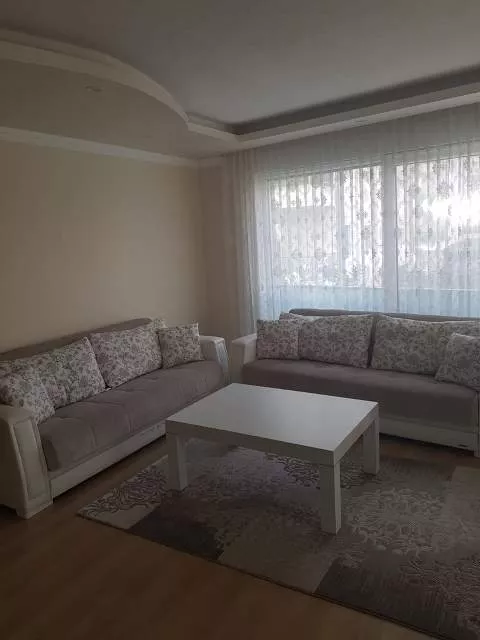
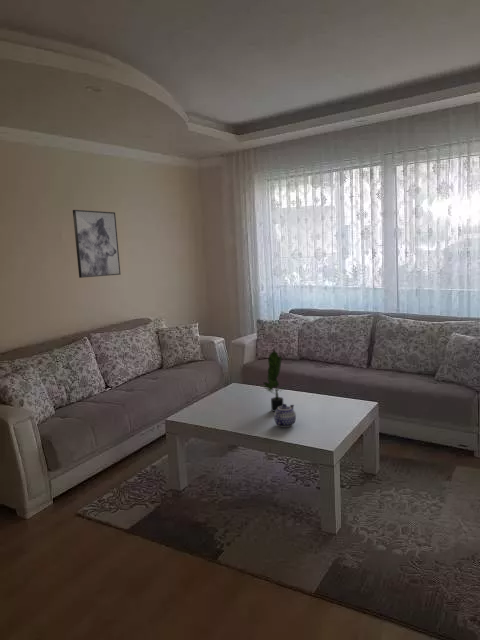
+ teapot (284, 414)
+ wall art (97, 243)
+ potted plant (273, 380)
